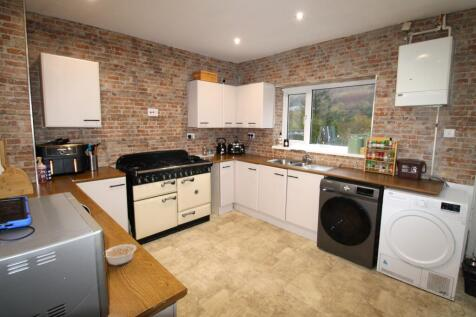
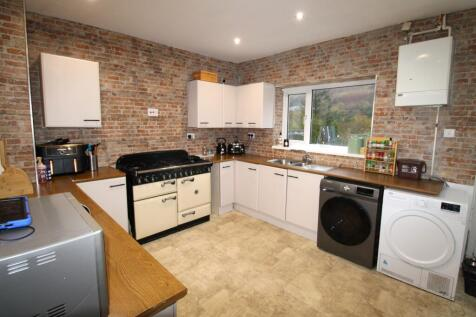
- legume (119, 254)
